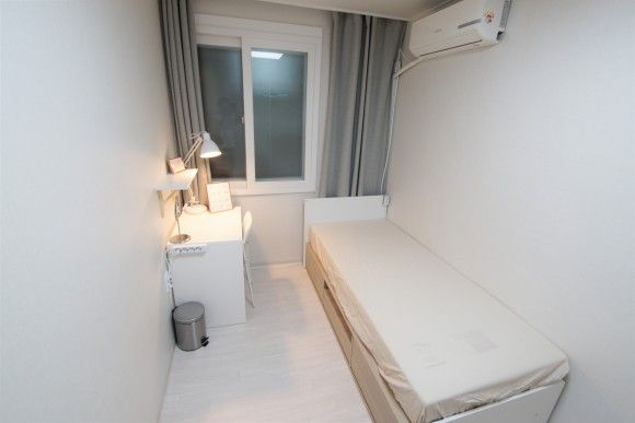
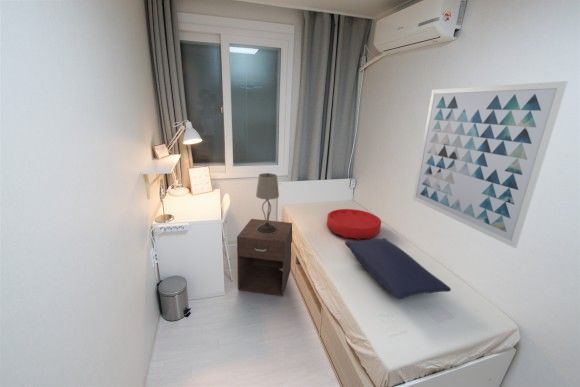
+ nightstand (265, 255)
+ table lamp (266, 201)
+ wall art (468, 157)
+ pillow (390, 264)
+ cushion (353, 224)
